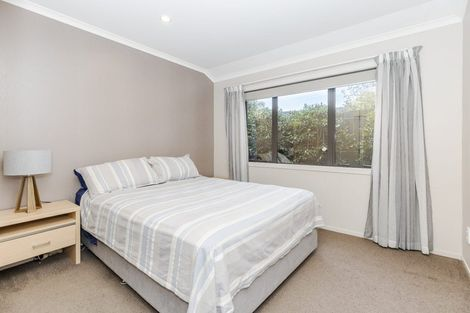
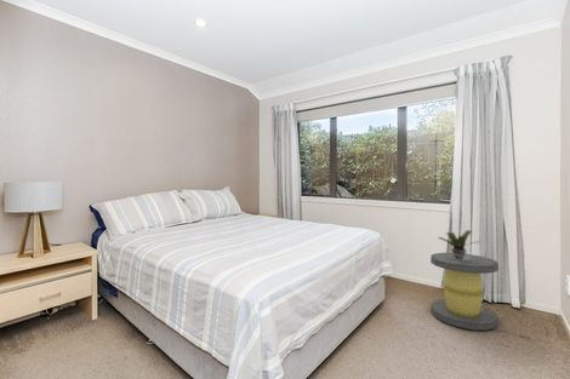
+ potted plant (457, 245)
+ stool (462, 287)
